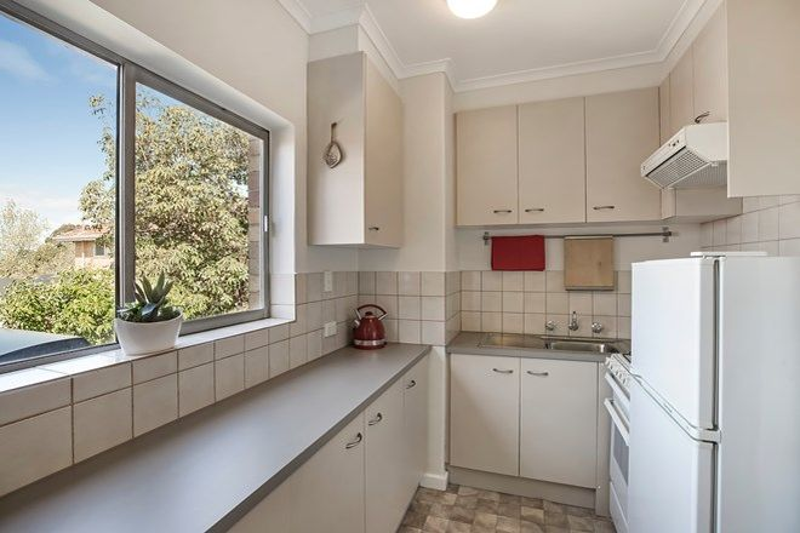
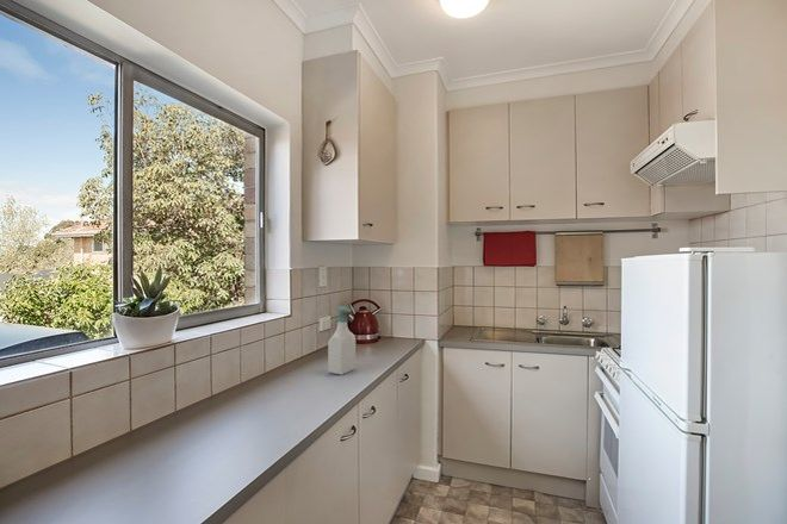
+ soap bottle (343, 338)
